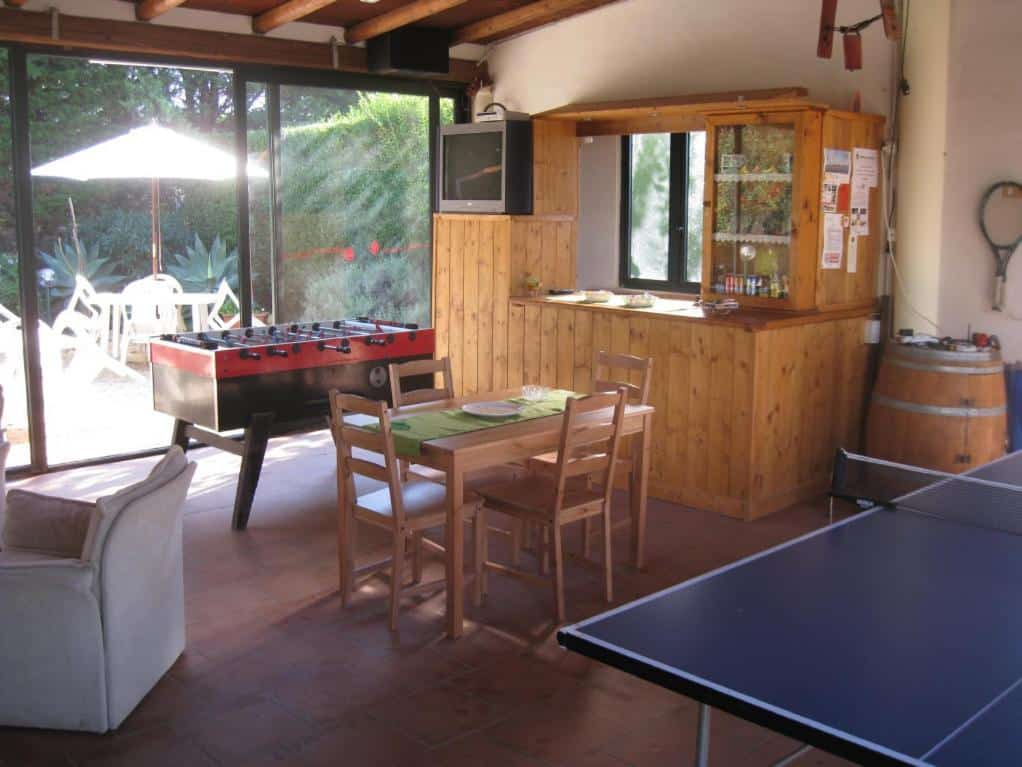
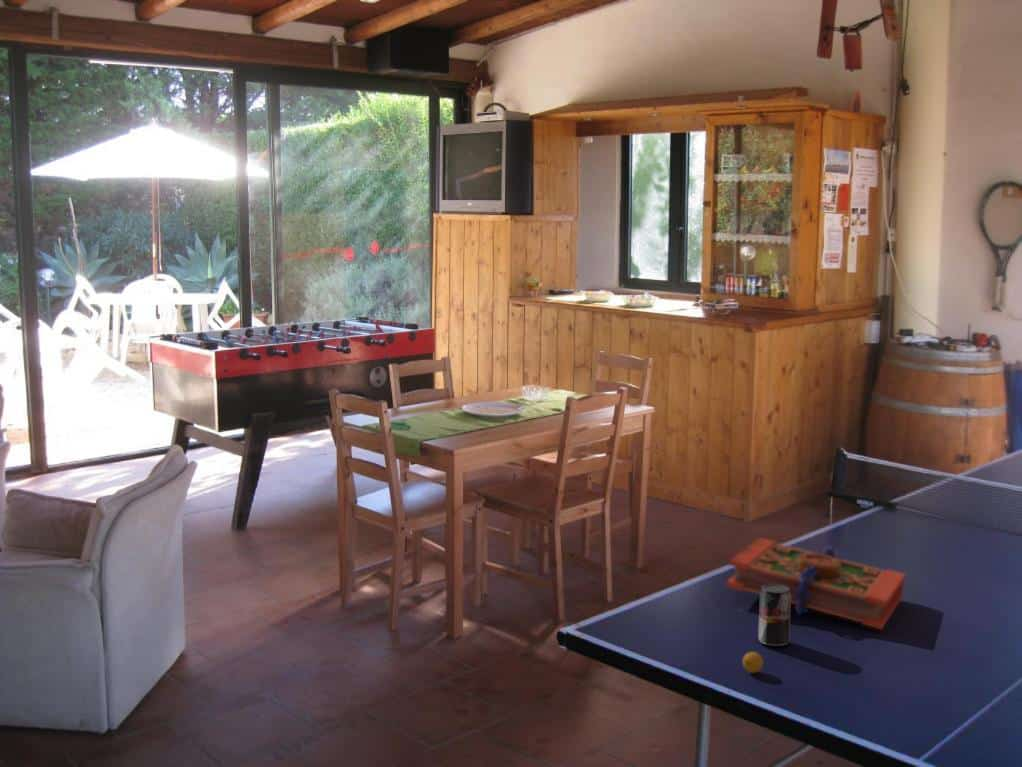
+ beverage can (774, 615)
+ ping-pong ball (752, 662)
+ book (816, 579)
